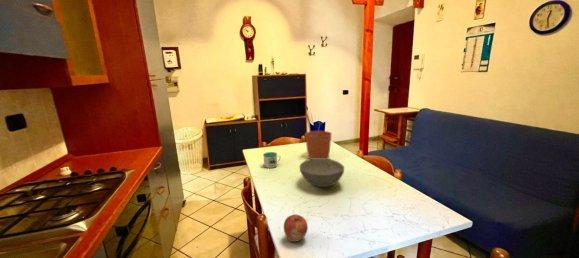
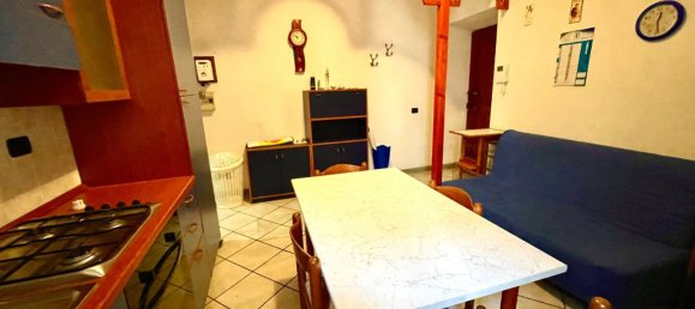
- mug (272, 159)
- plant pot (318, 139)
- fruit (296, 226)
- bowl (321, 174)
